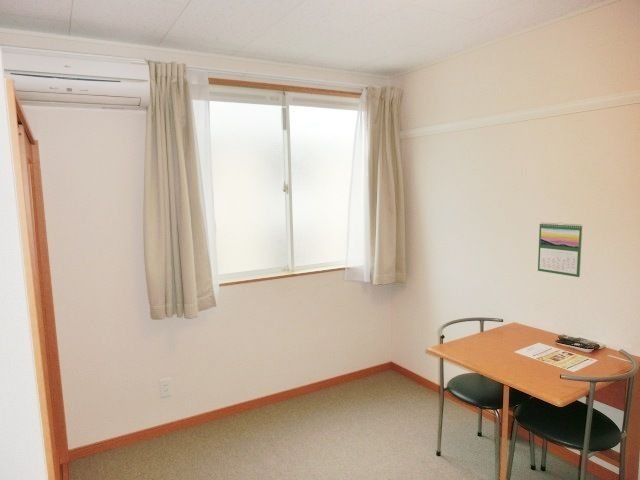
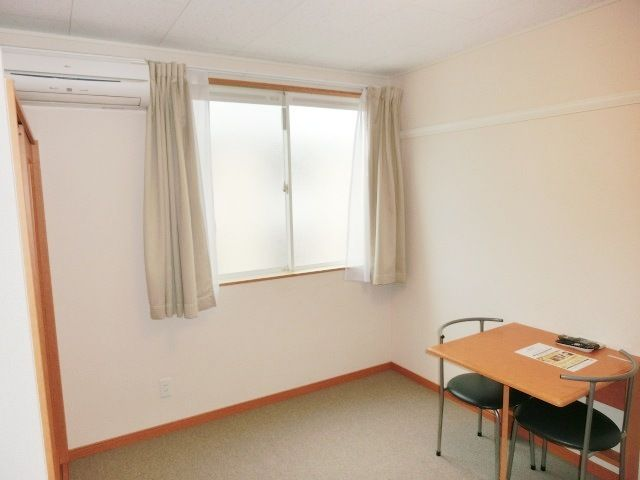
- calendar (559, 248)
